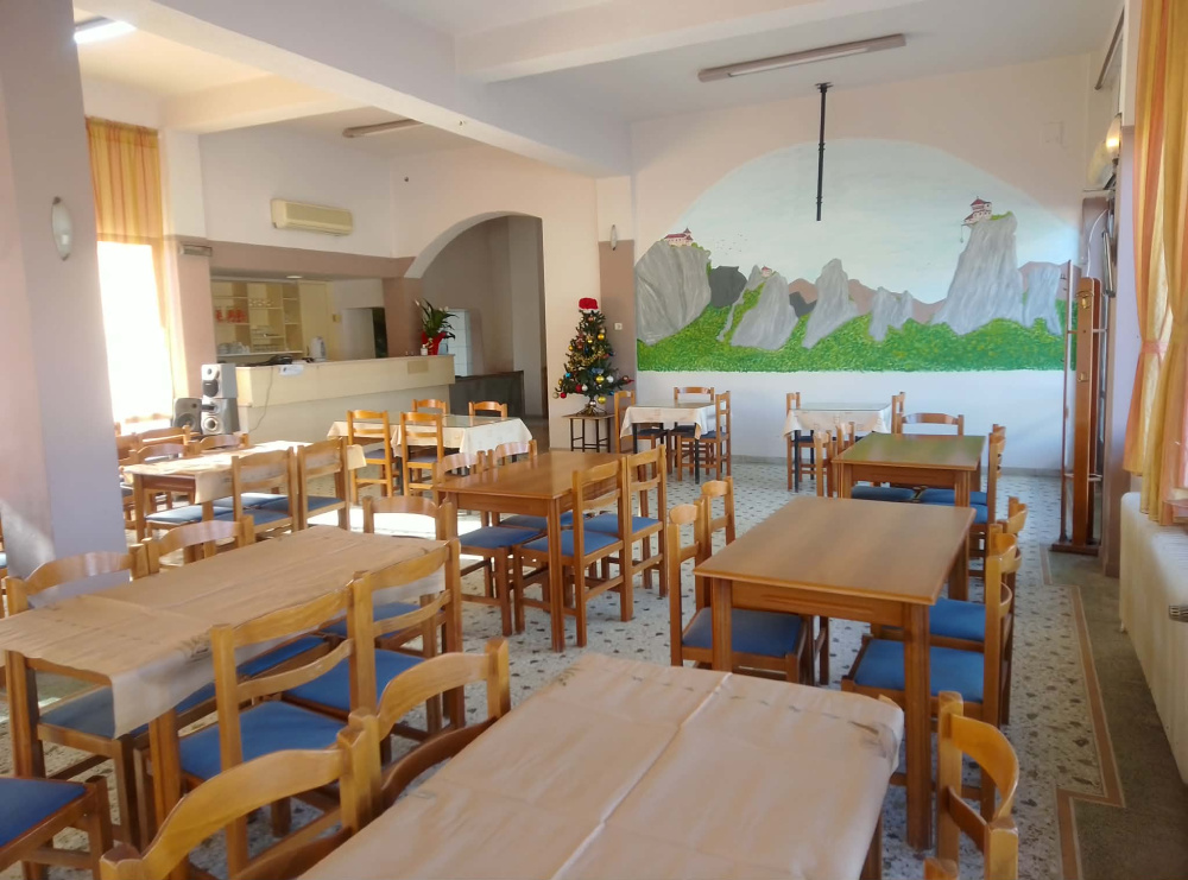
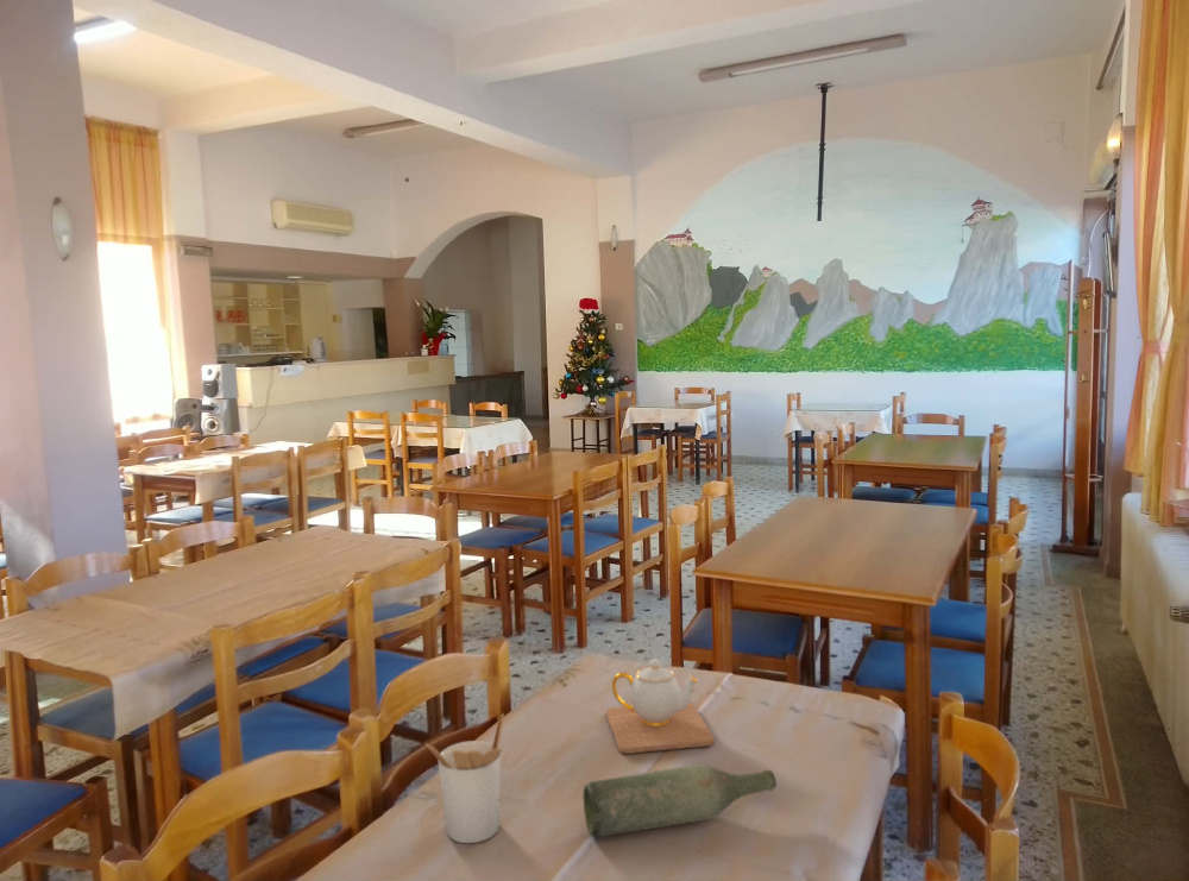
+ utensil holder (473, 781)
+ bottle (677, 792)
+ teapot (656, 696)
